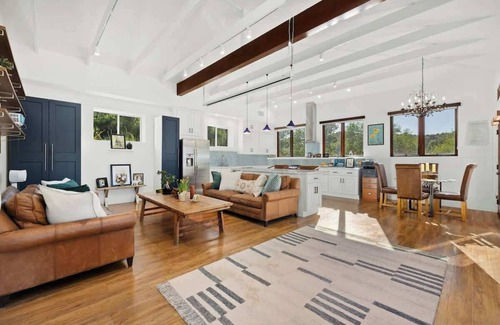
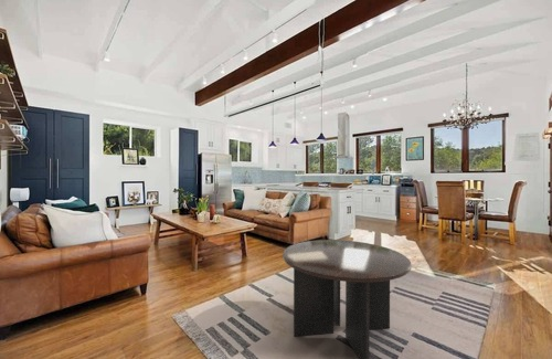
+ coffee table (346, 293)
